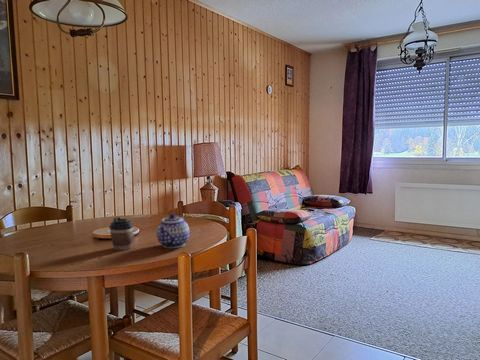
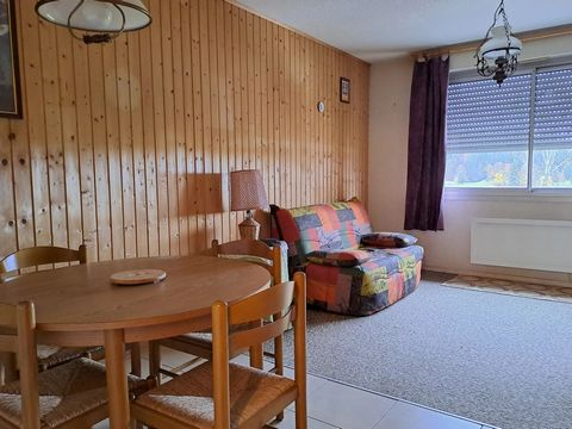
- teapot (173, 229)
- coffee cup (121, 233)
